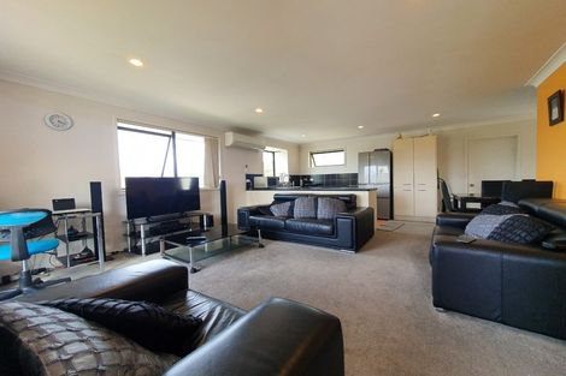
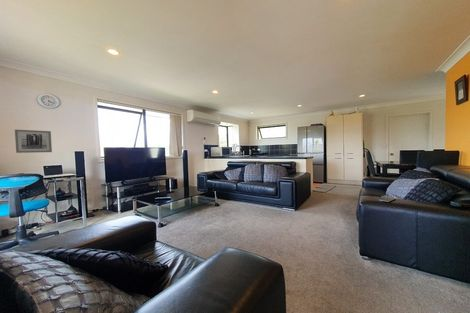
+ wall art (34, 141)
